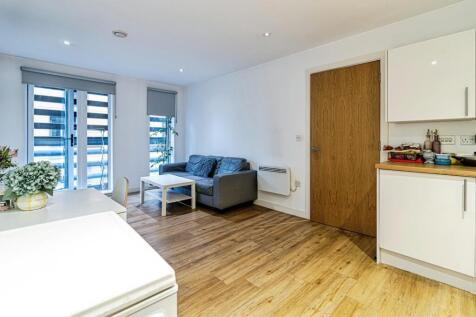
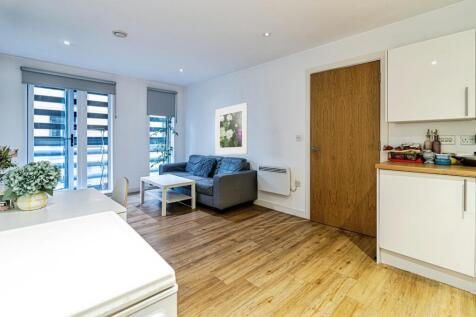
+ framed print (230, 130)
